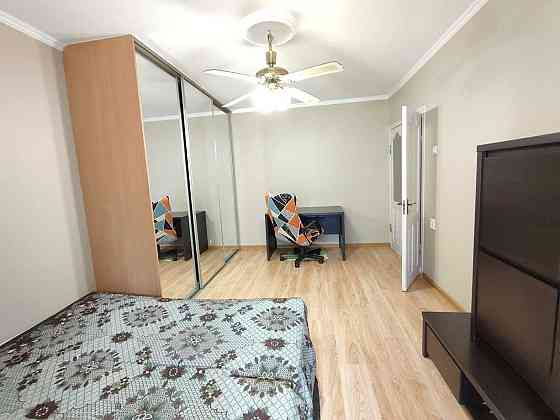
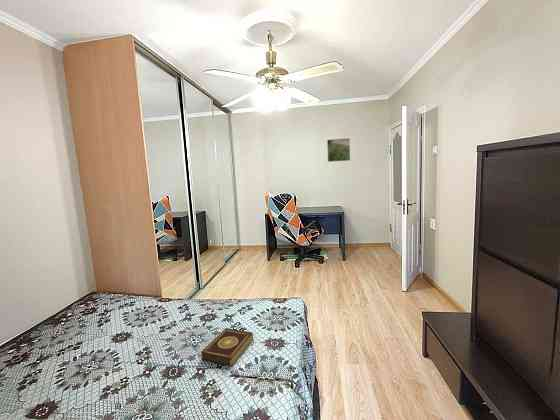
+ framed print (338, 150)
+ book (228, 345)
